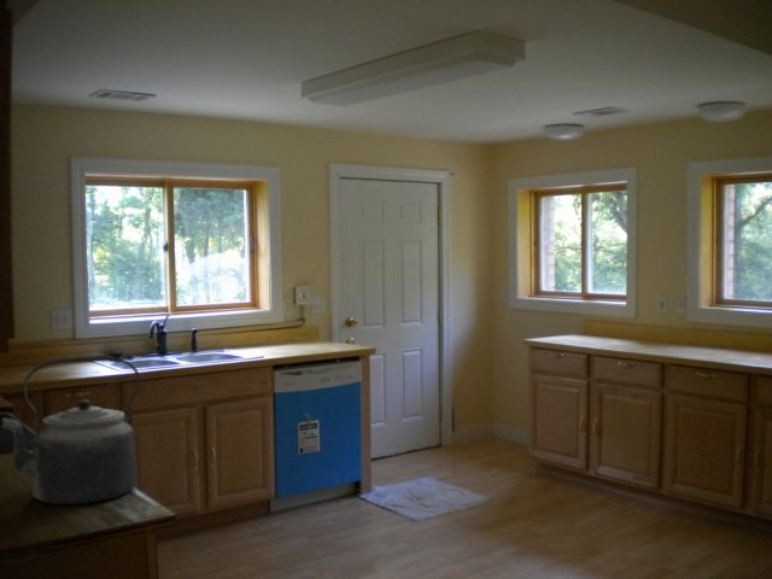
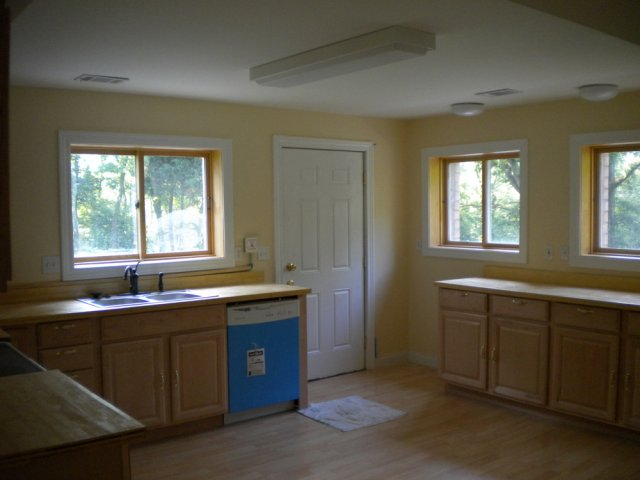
- kettle (74, 425)
